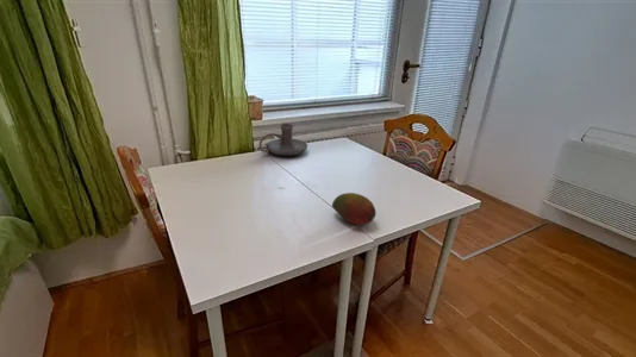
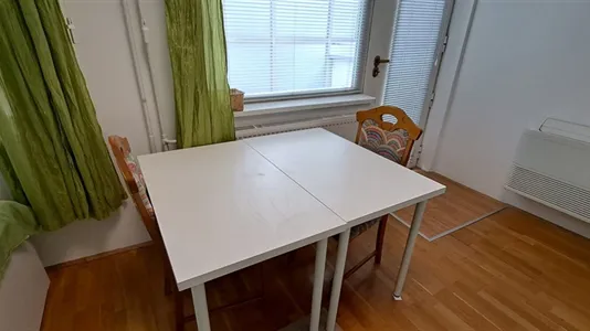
- fruit (354, 207)
- candle holder (282, 139)
